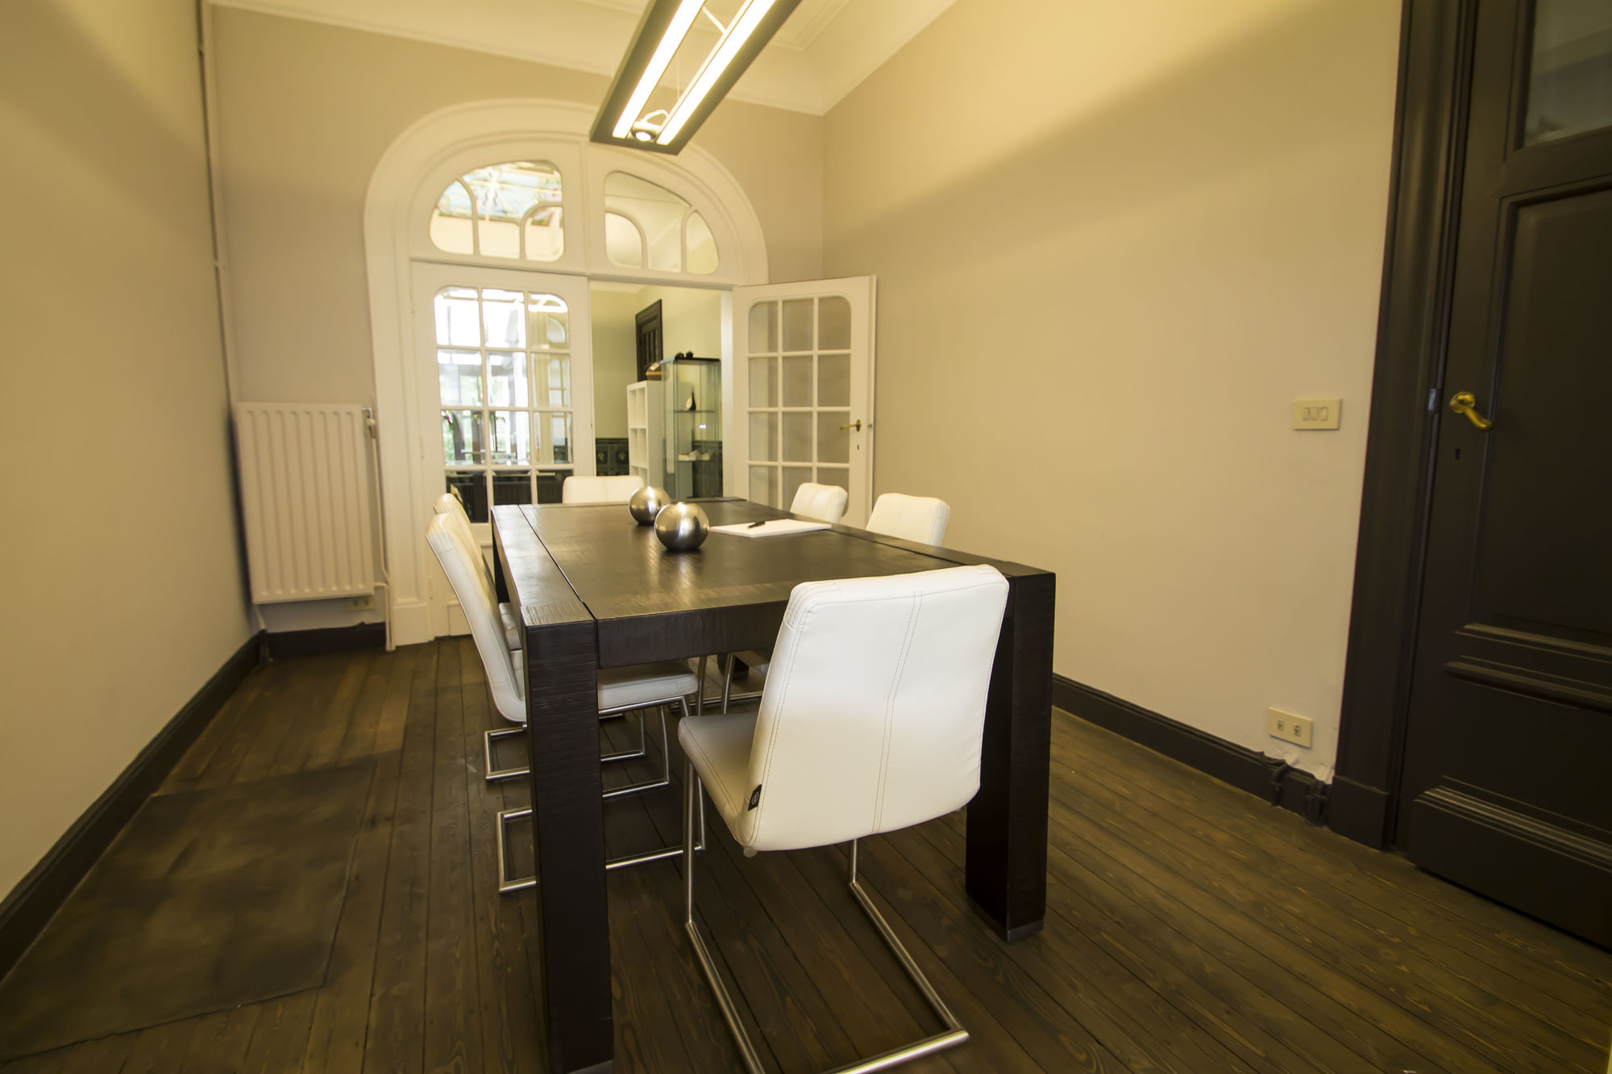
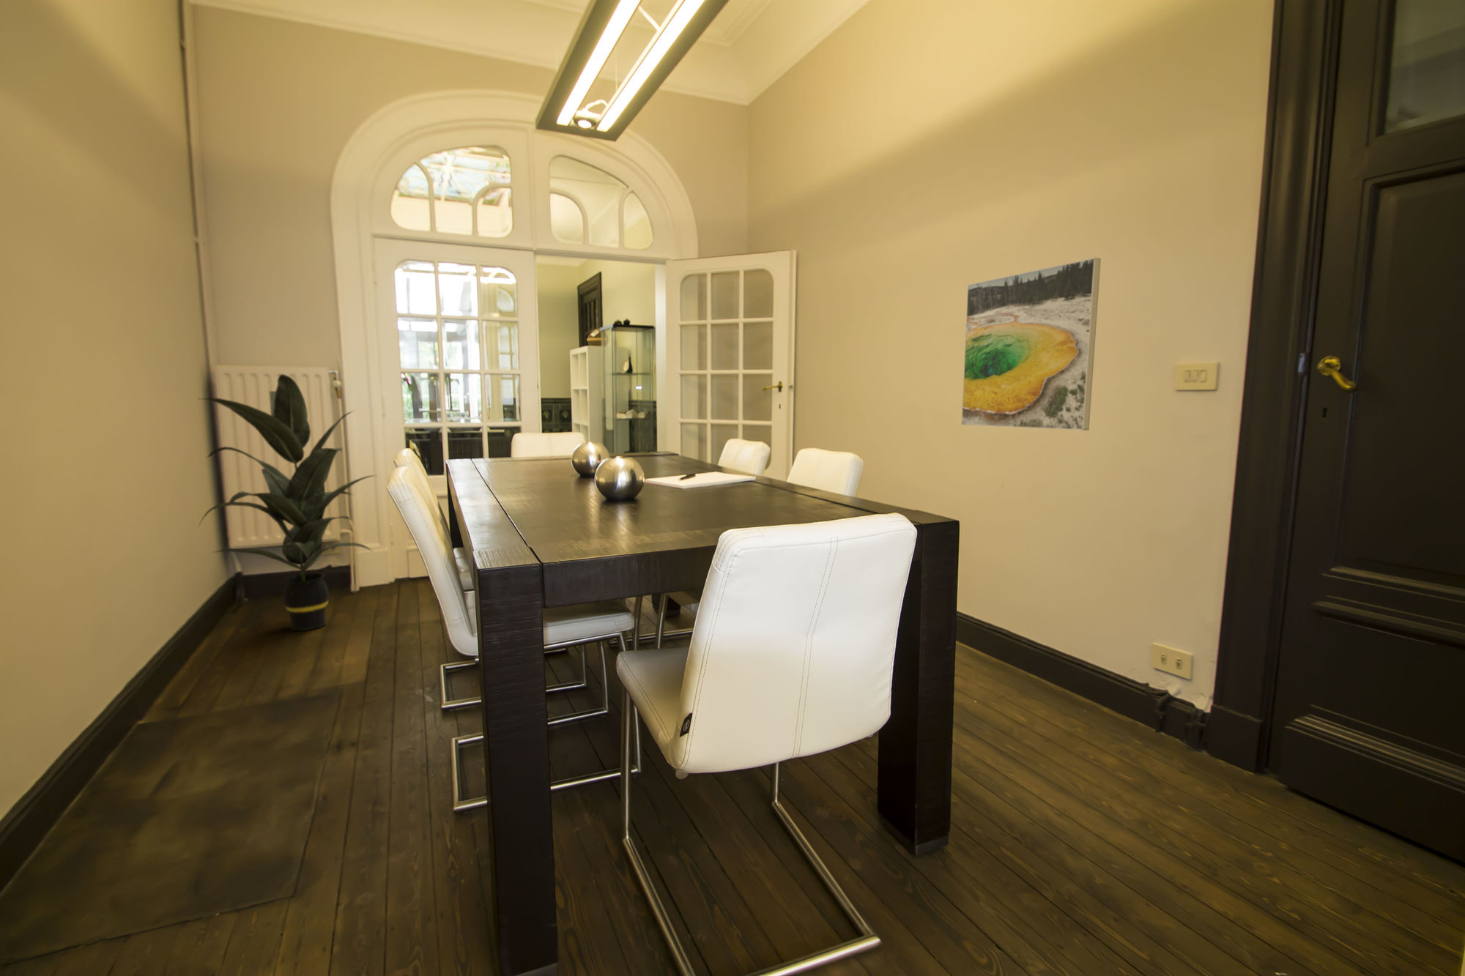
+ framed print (1023, 351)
+ indoor plant (291, 505)
